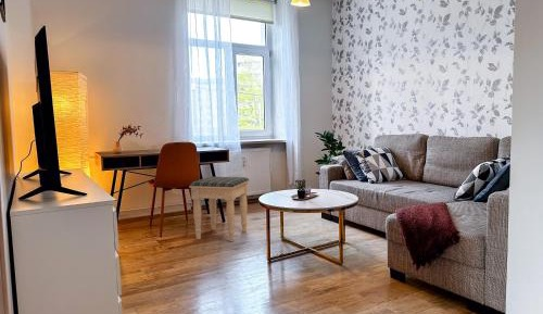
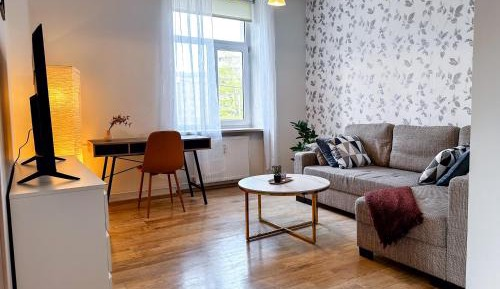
- footstool (215, 206)
